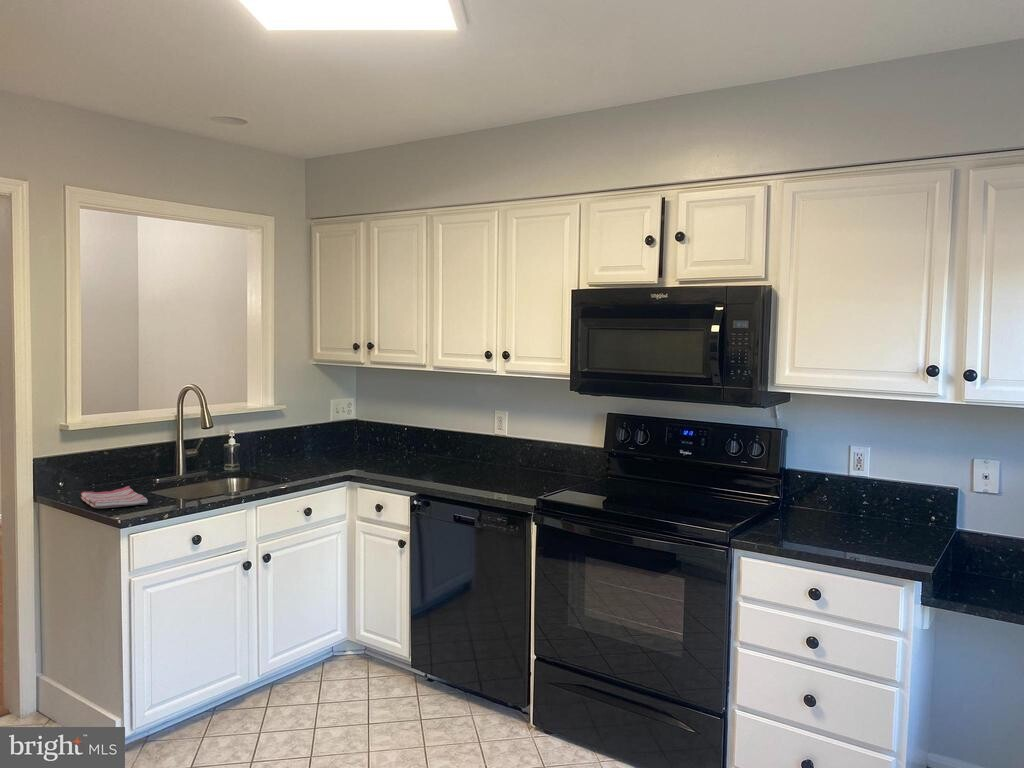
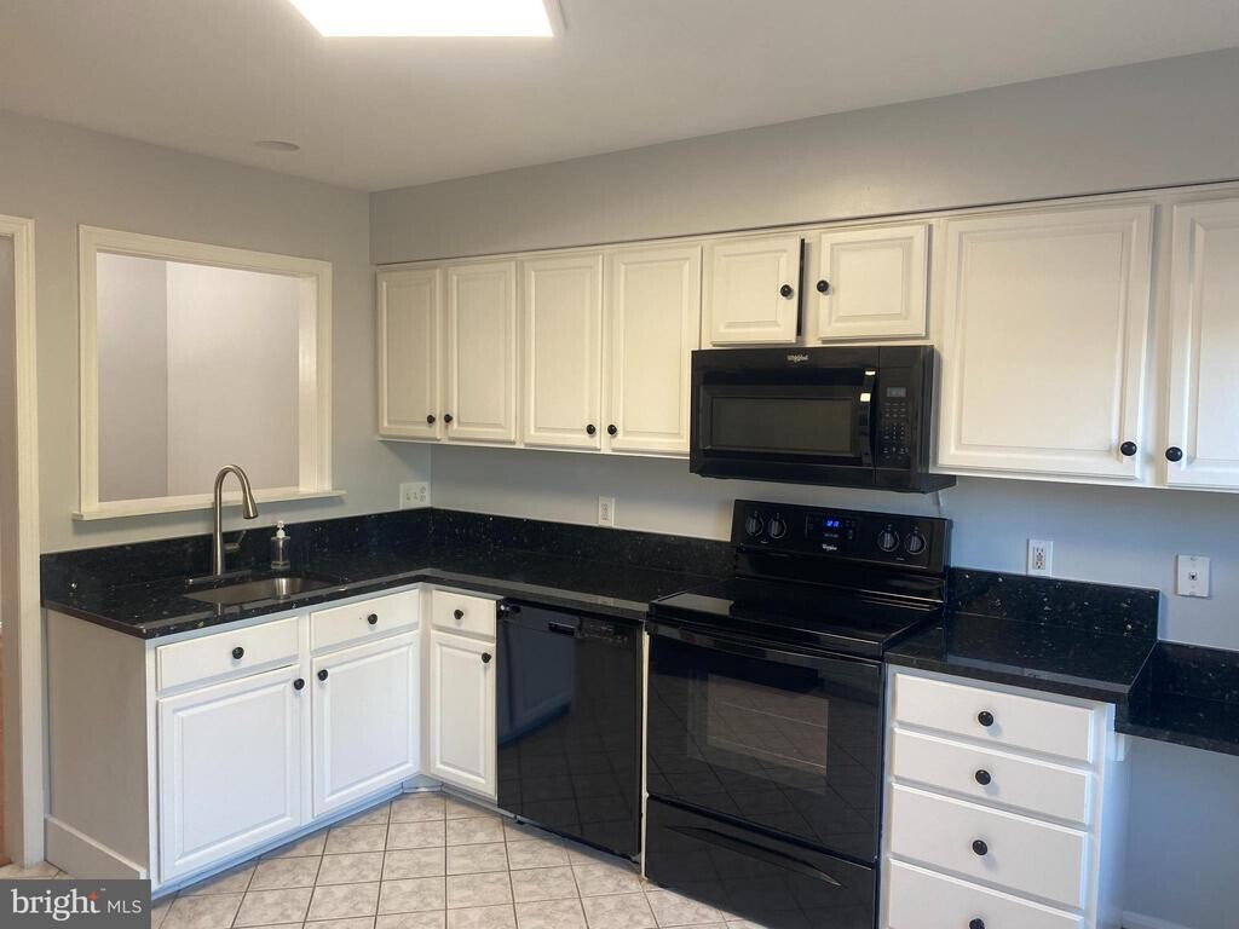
- dish towel (113, 497)
